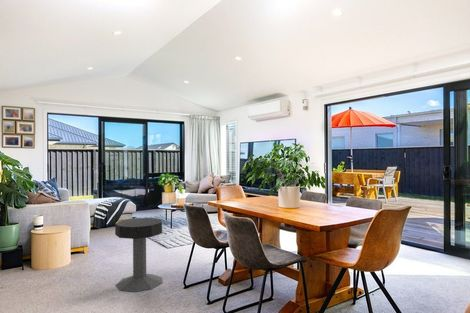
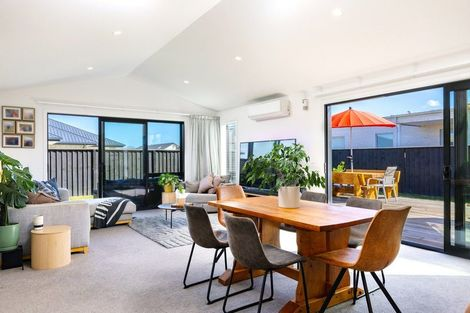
- side table (139, 252)
